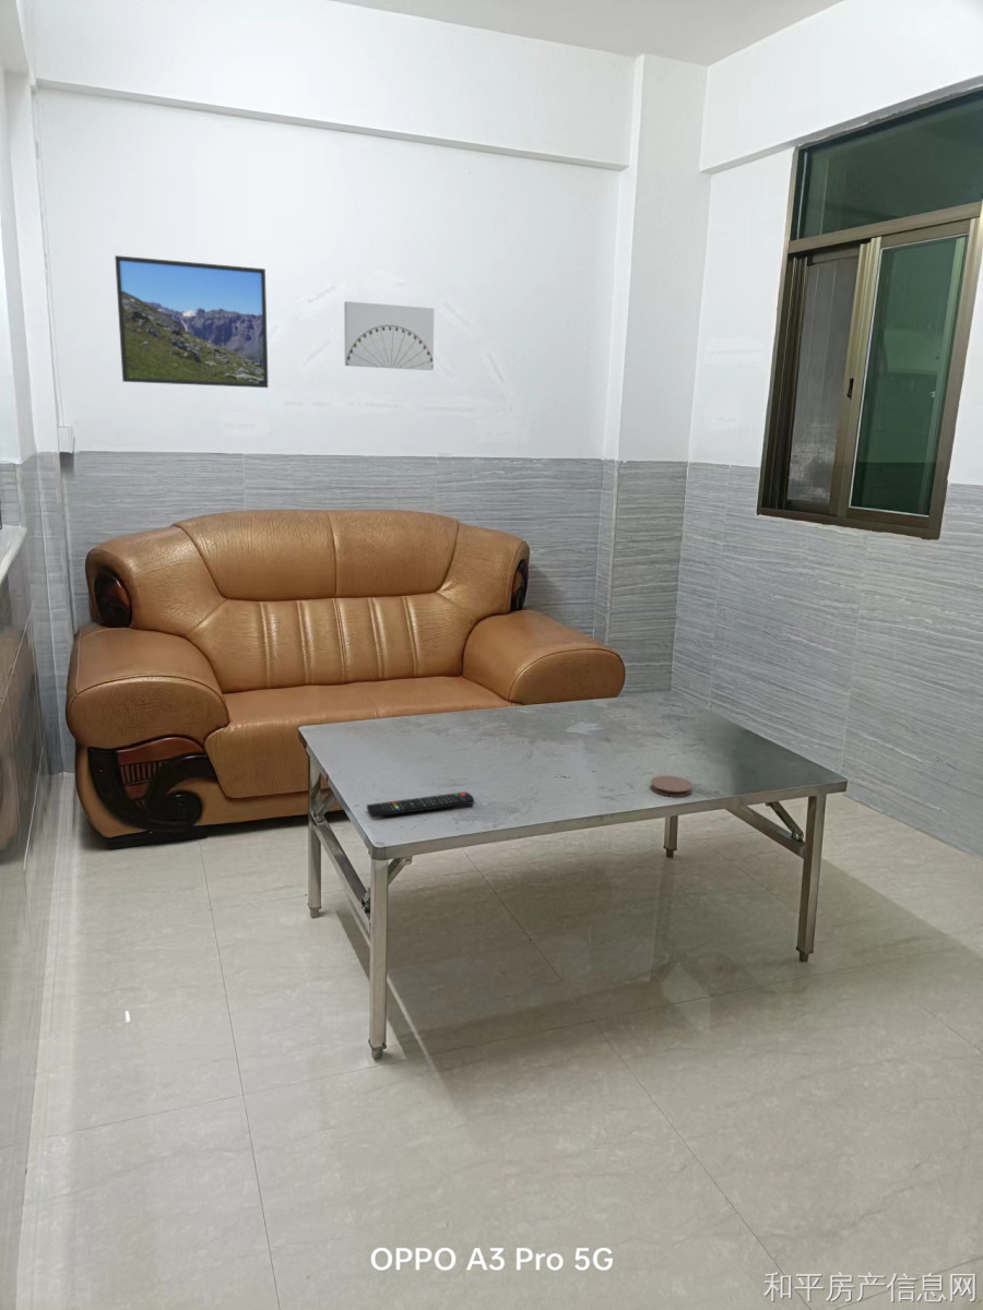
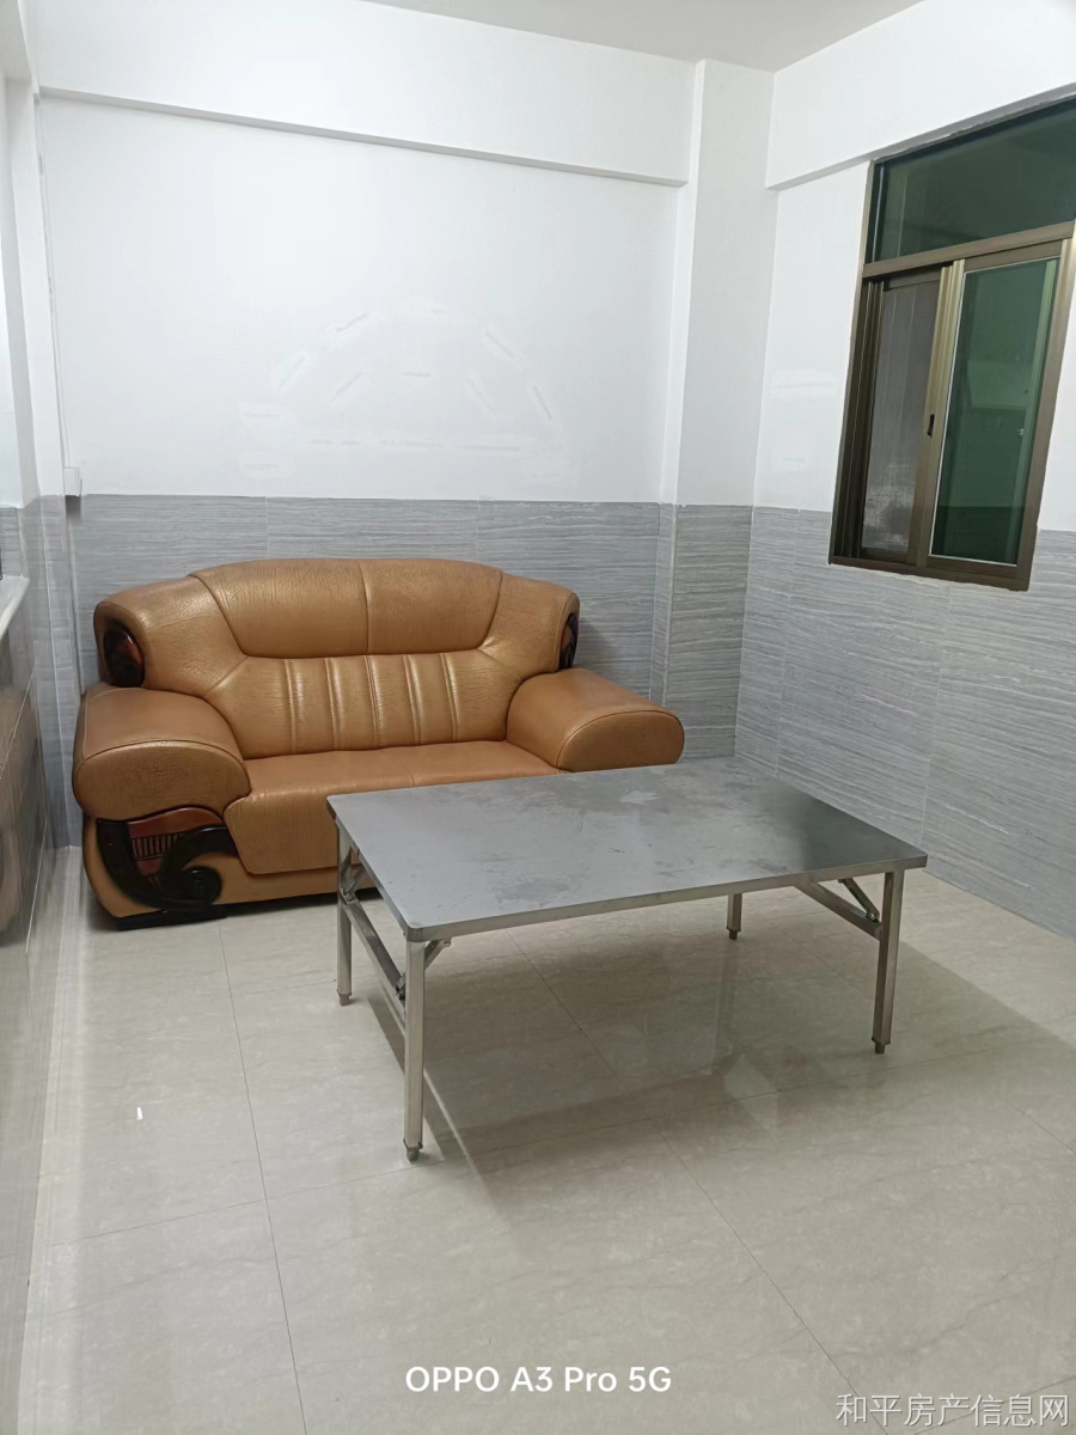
- remote control (422, 805)
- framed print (194, 324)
- wall art (389, 336)
- coaster (671, 785)
